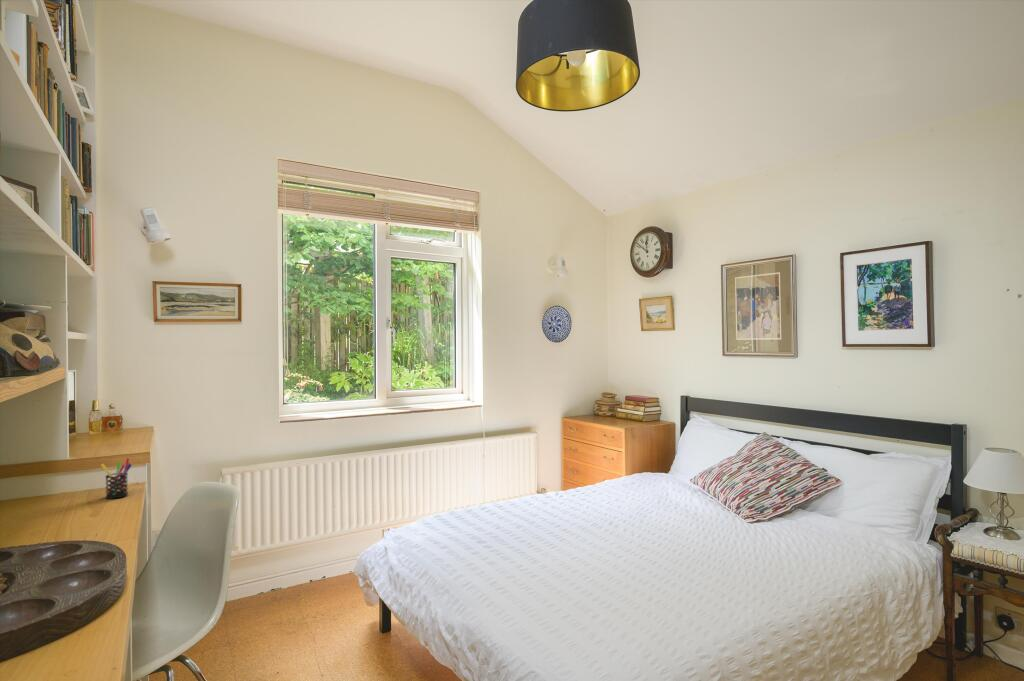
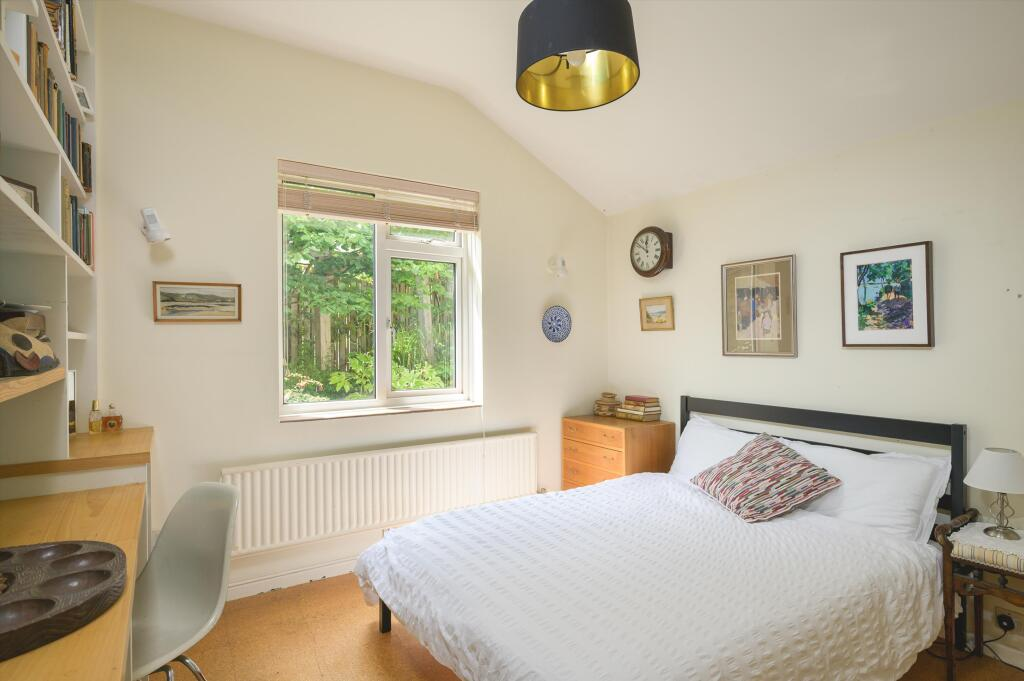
- pen holder (118, 477)
